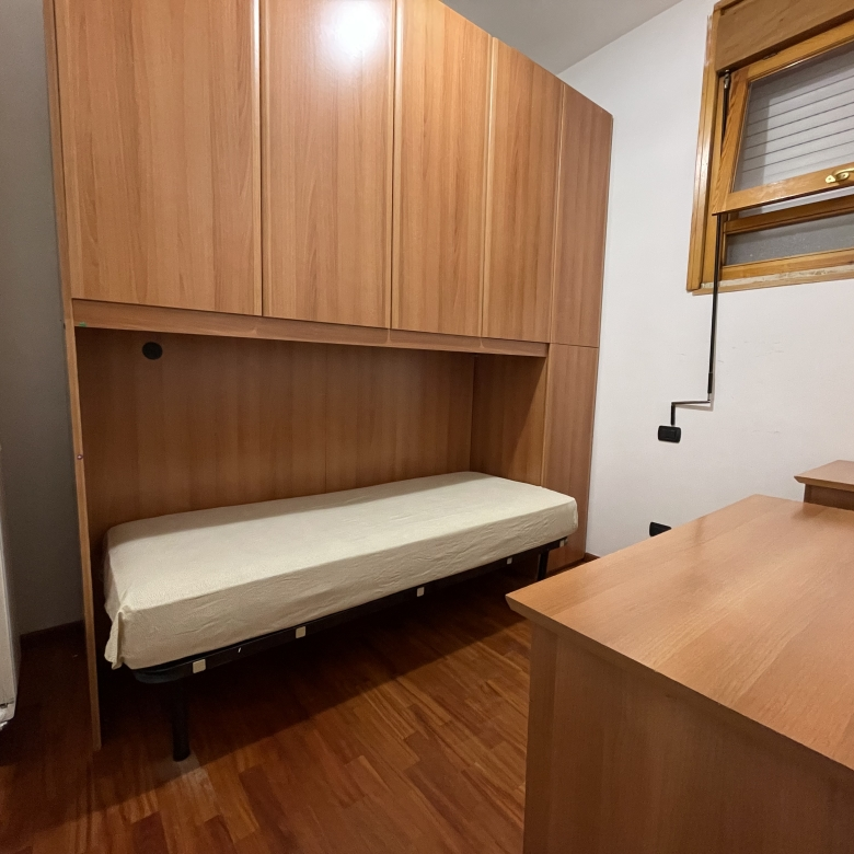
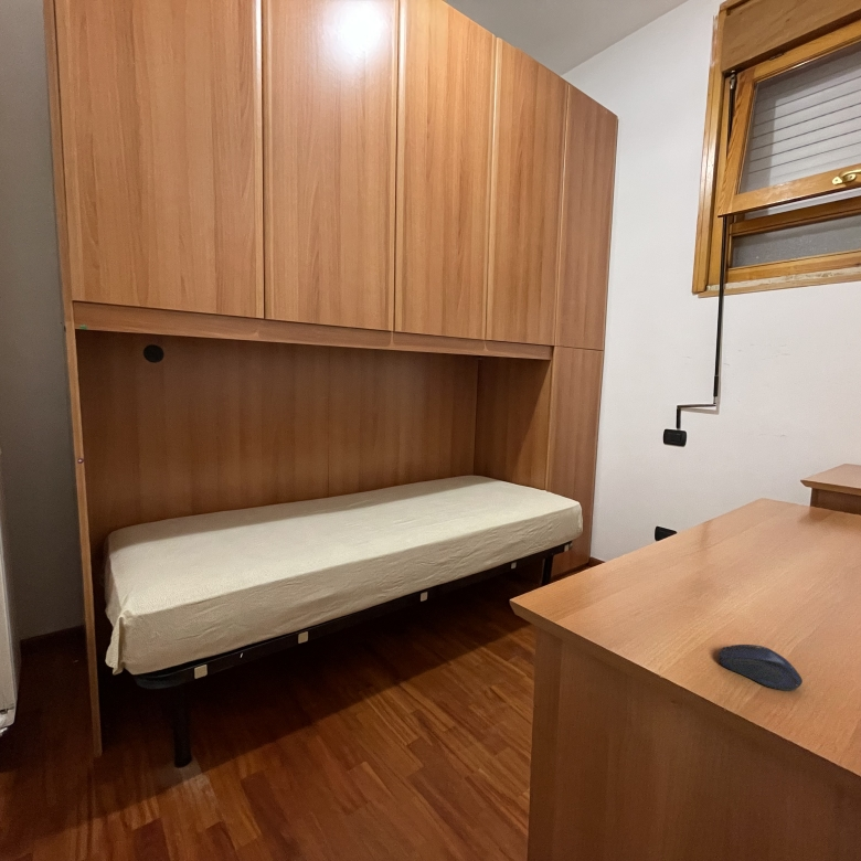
+ computer mouse (759, 659)
